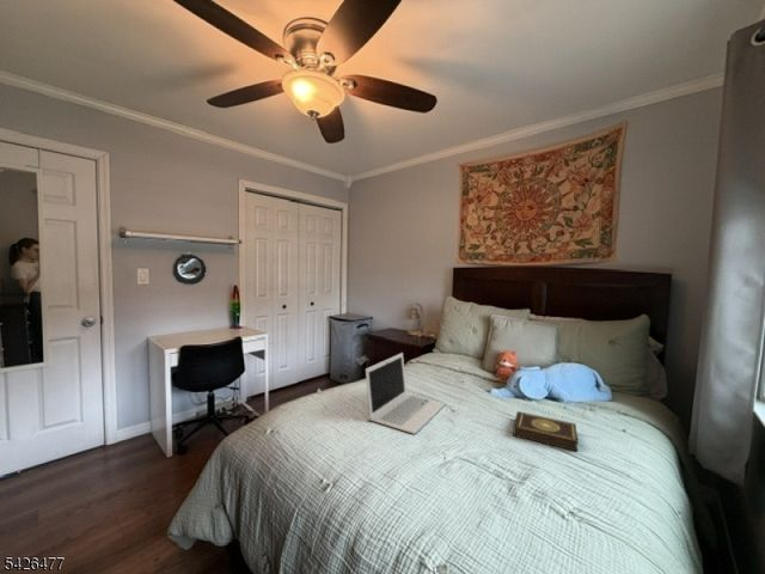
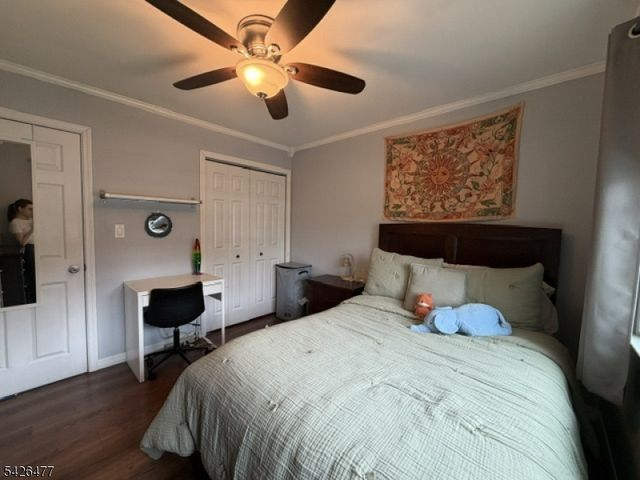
- book (544, 429)
- laptop (405, 387)
